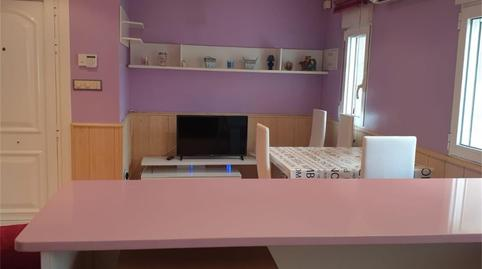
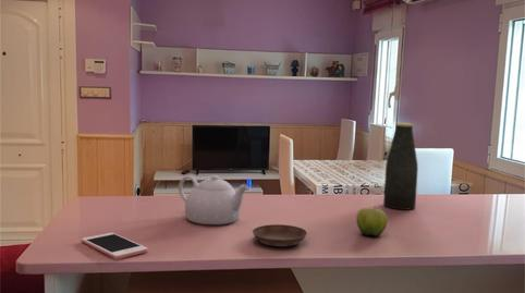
+ teapot (211, 196)
+ saucer (279, 235)
+ fruit (371, 220)
+ bottle (401, 164)
+ cell phone (113, 244)
